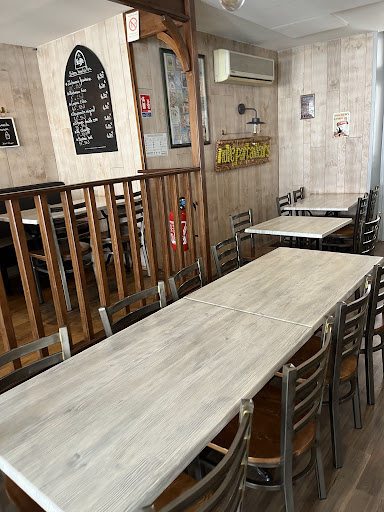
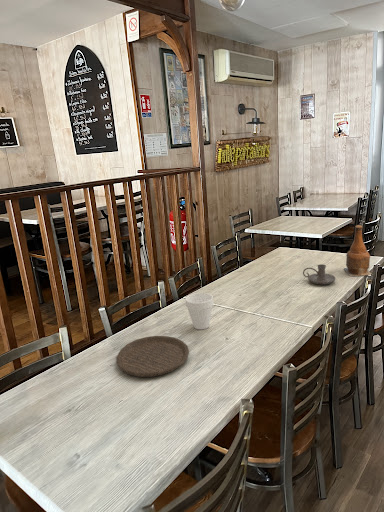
+ plate (153, 355)
+ candle holder (318, 273)
+ cup (200, 312)
+ bottle (358, 249)
